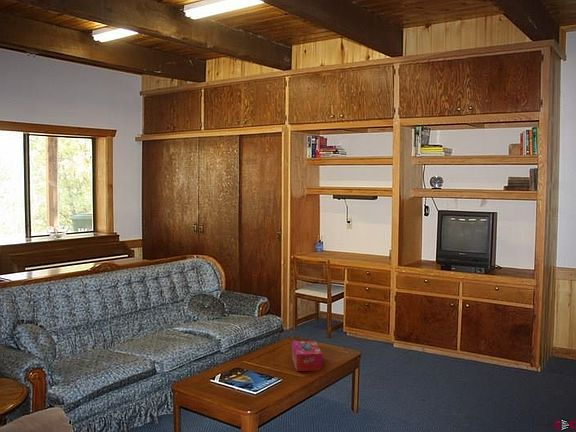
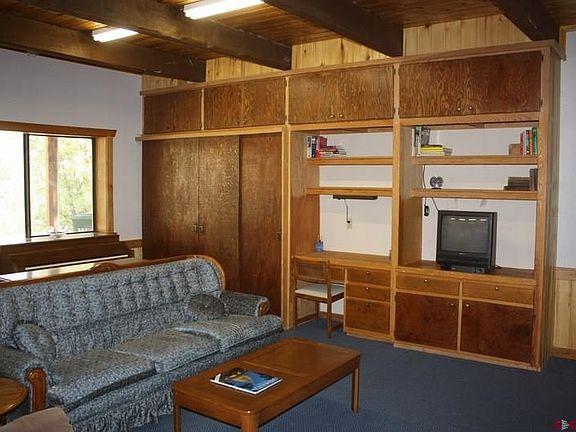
- tissue box (306, 355)
